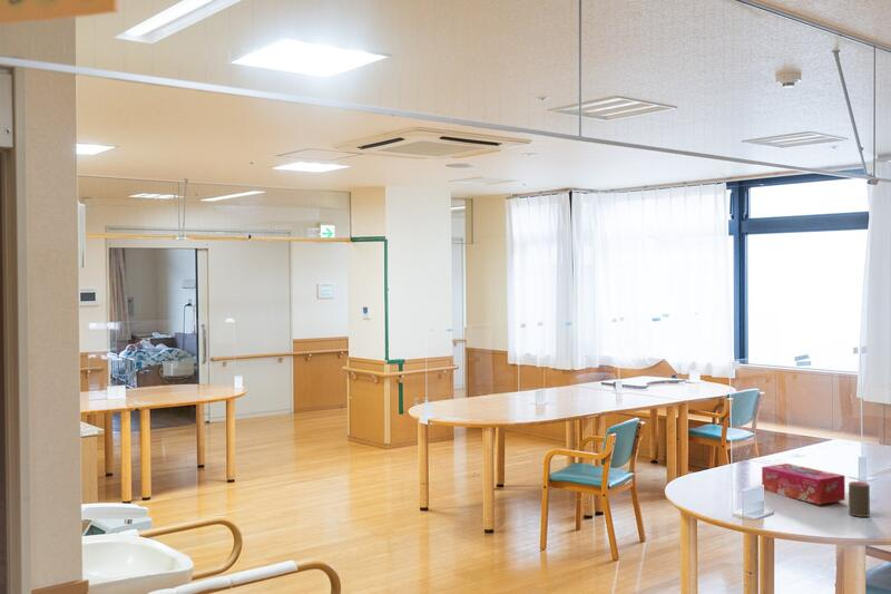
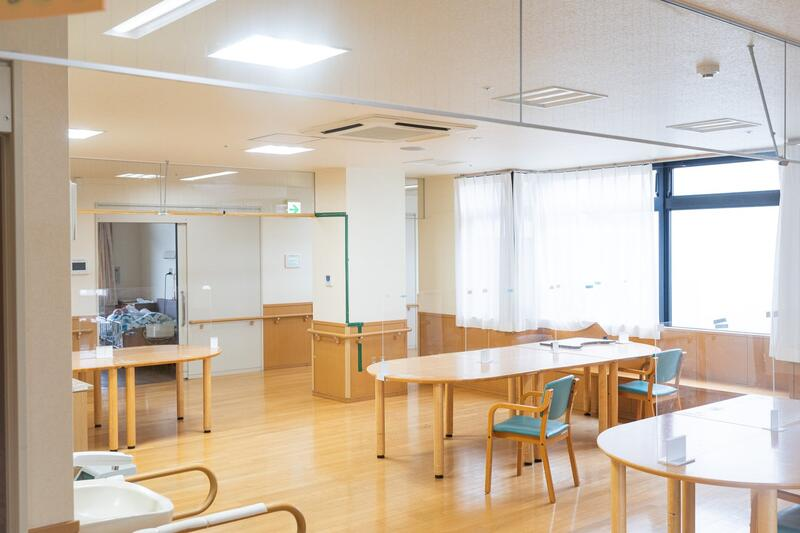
- cup (859, 498)
- tissue box (802, 483)
